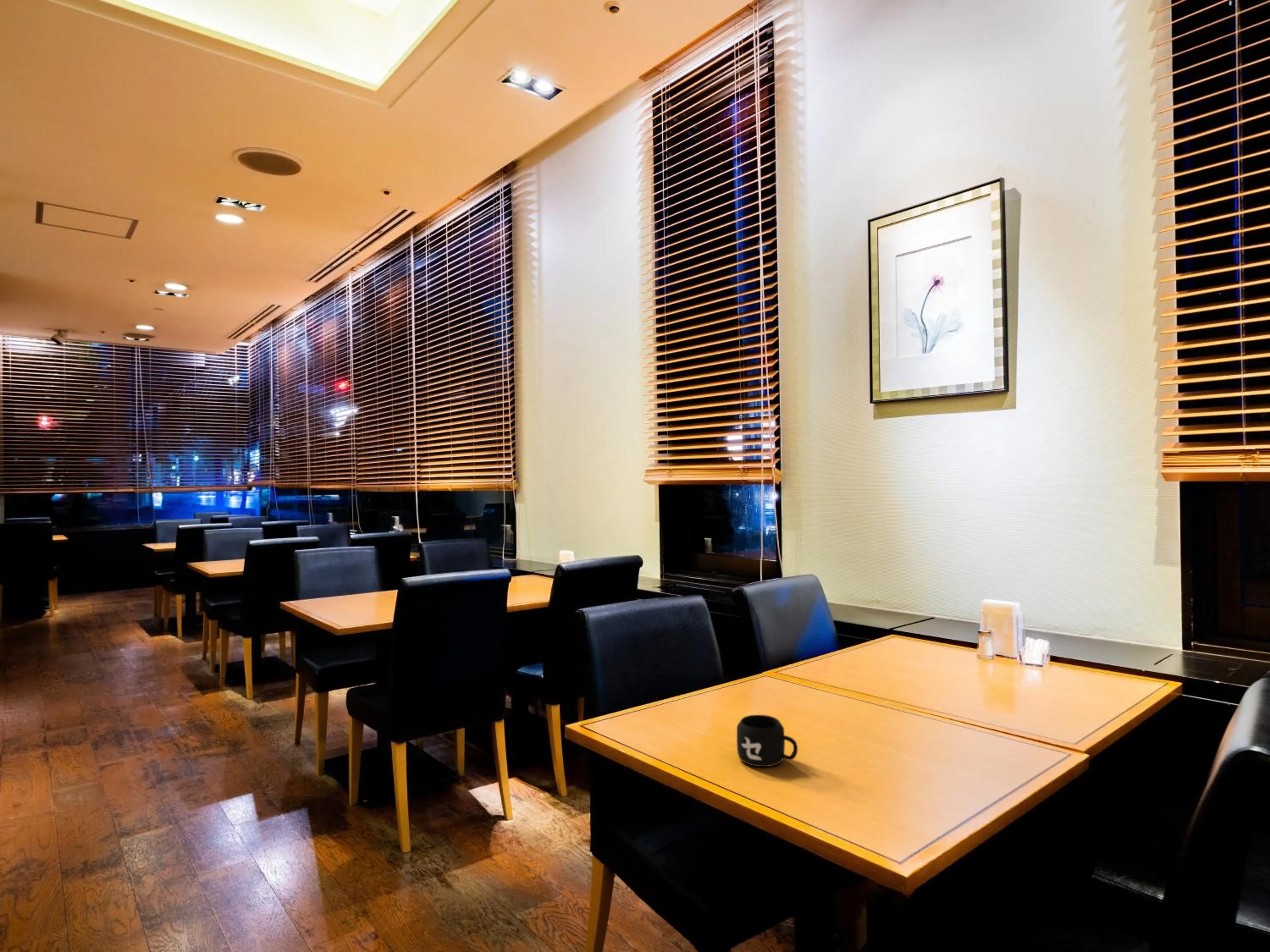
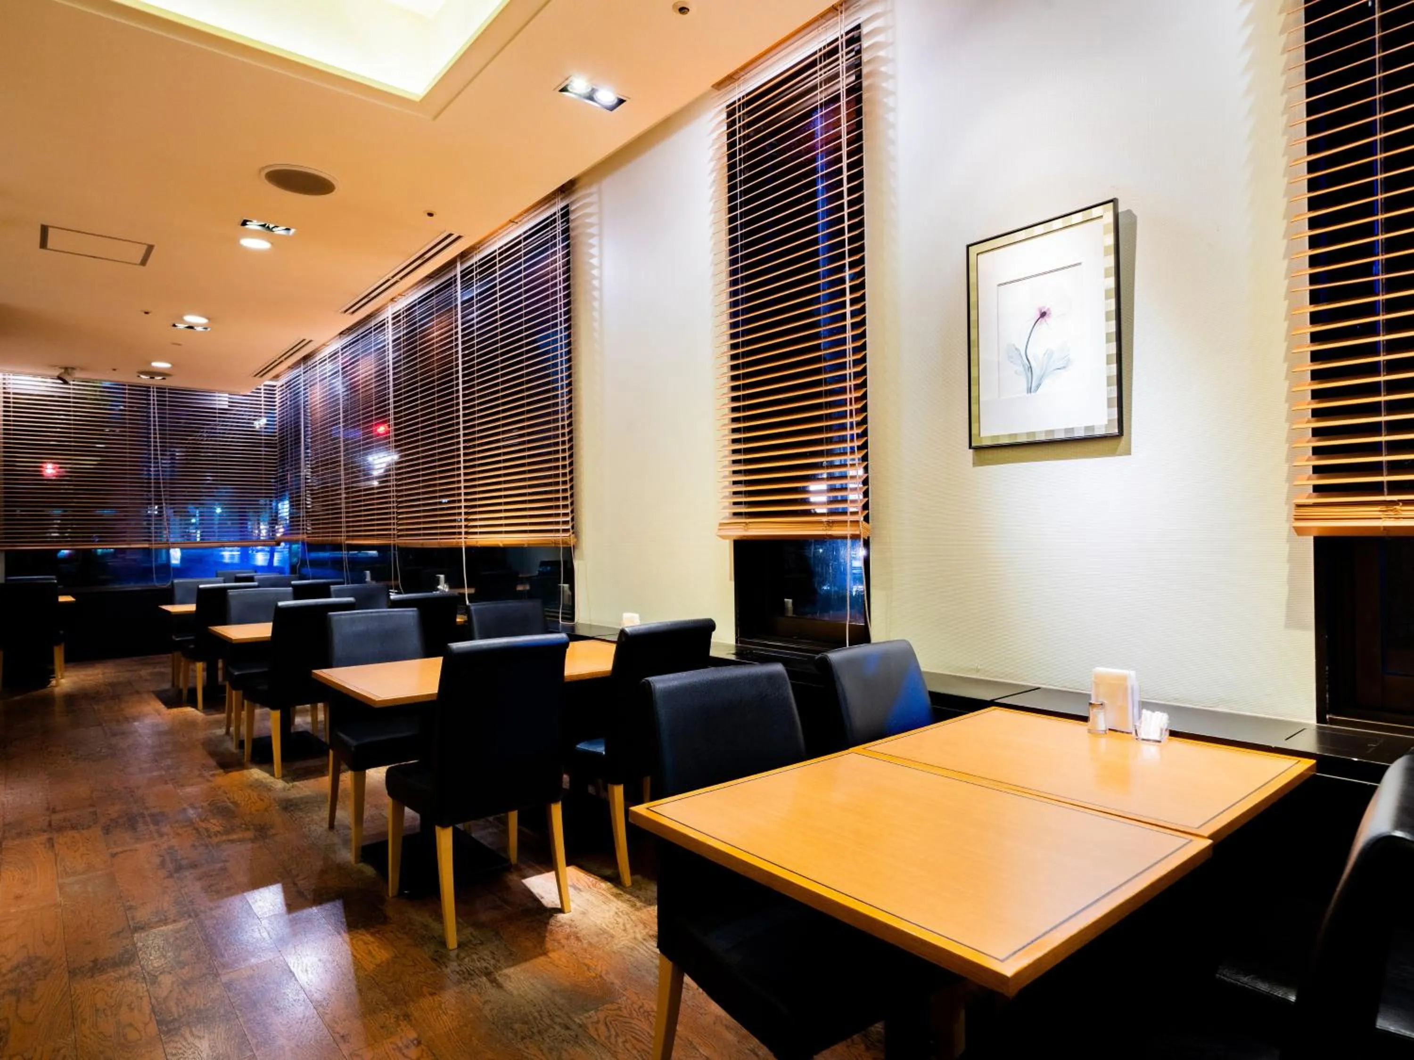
- mug (768, 742)
